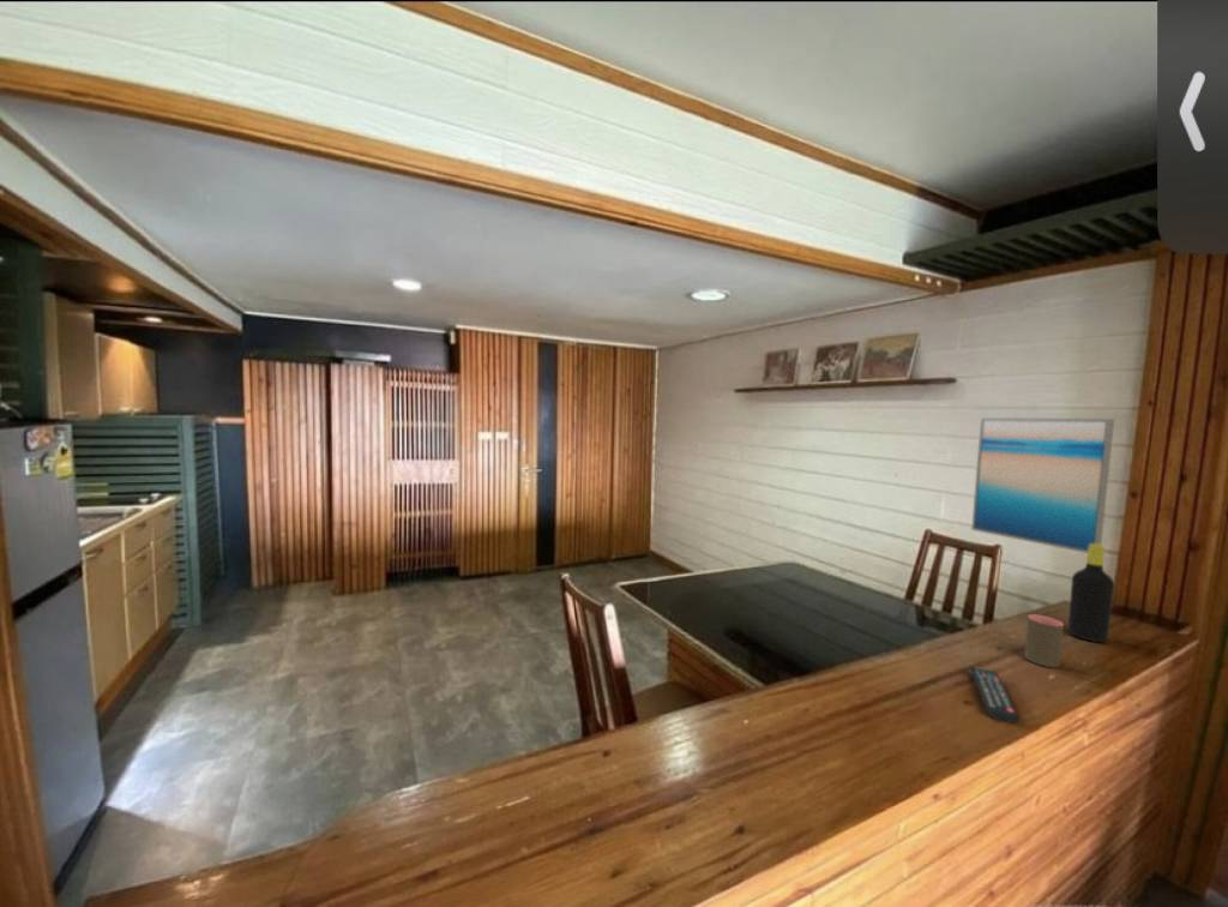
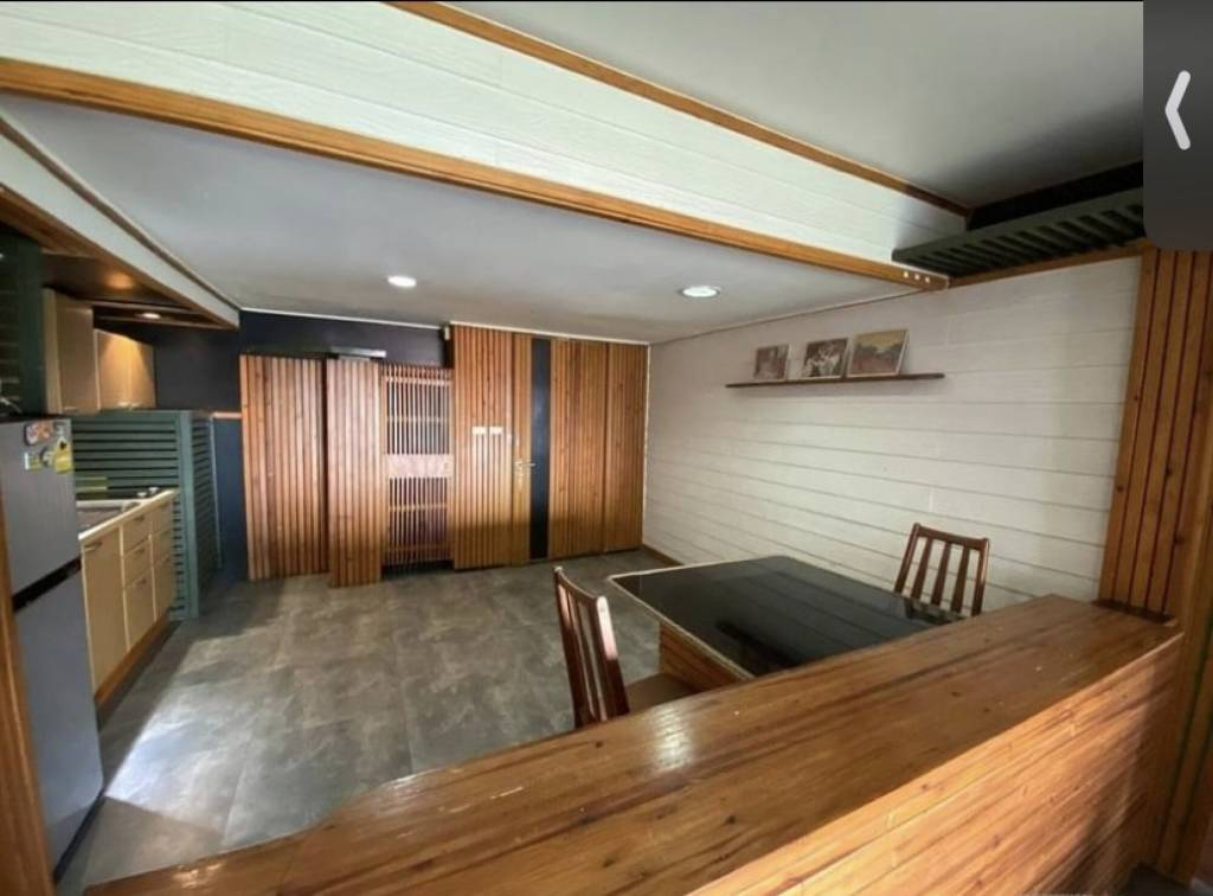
- cup (1043, 639)
- bottle (1091, 590)
- remote control (991, 691)
- wall art (1035, 480)
